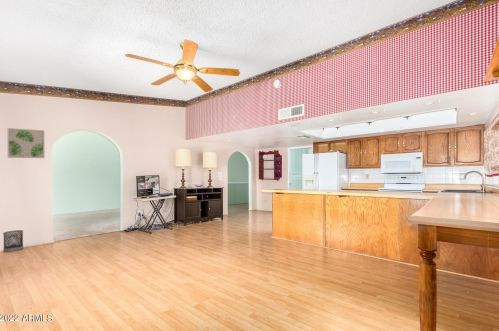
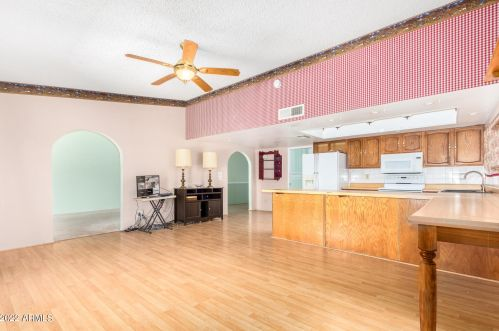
- wall art (26, 143)
- wastebasket (13, 240)
